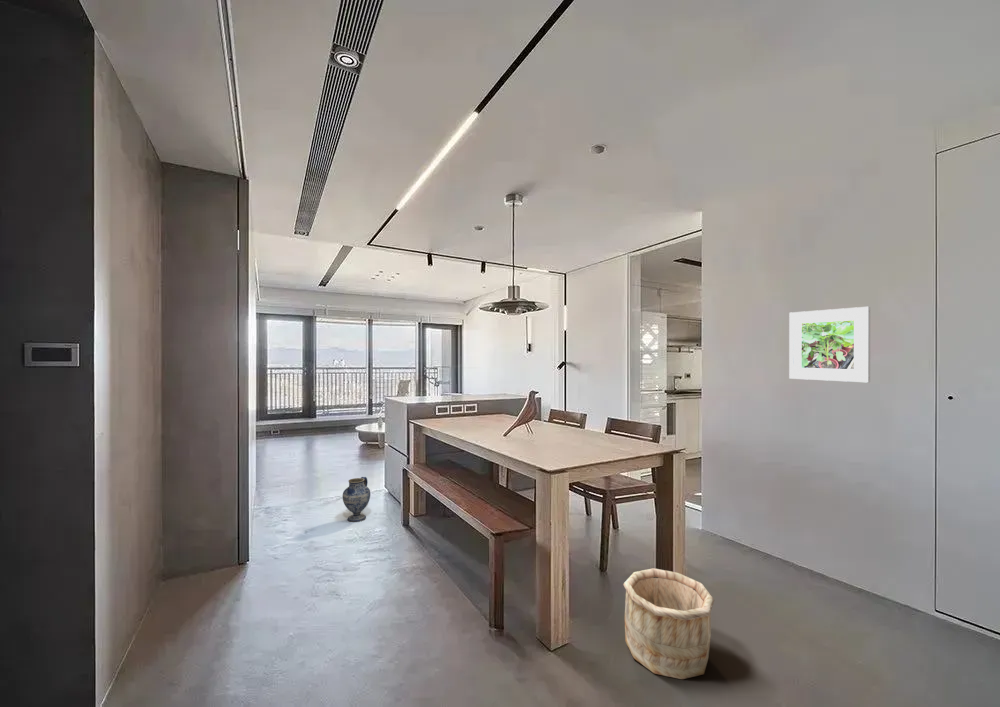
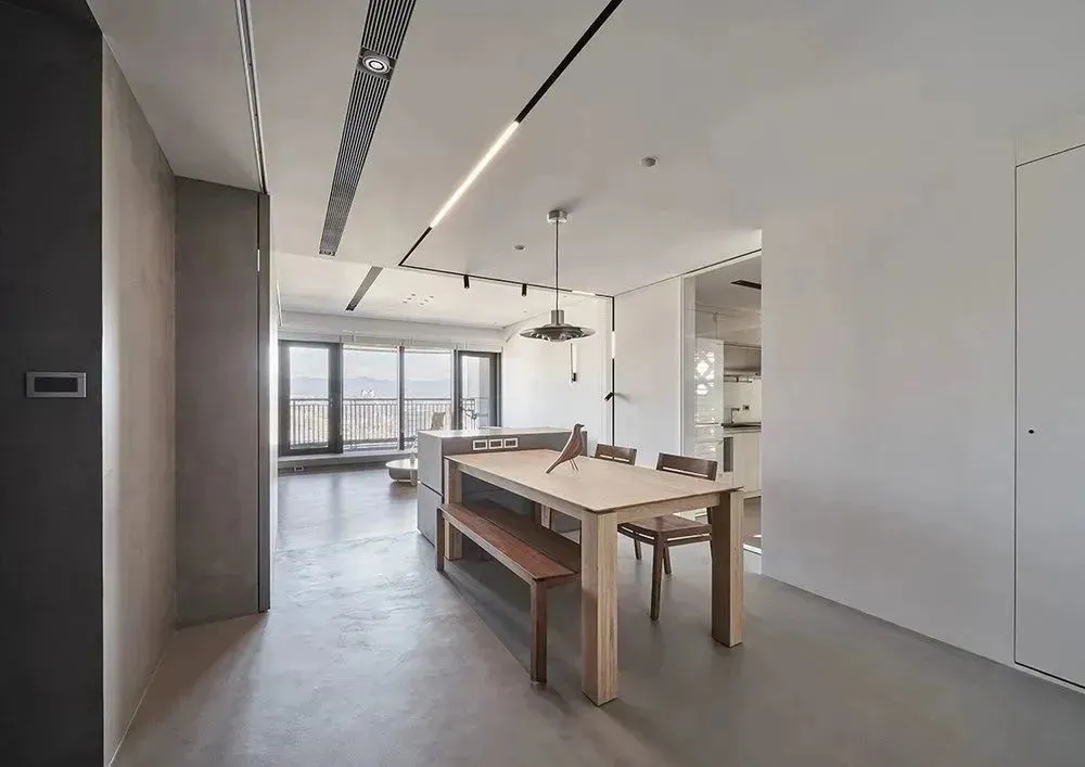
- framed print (826, 345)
- ceramic jug (357, 498)
- wooden bucket (667, 620)
